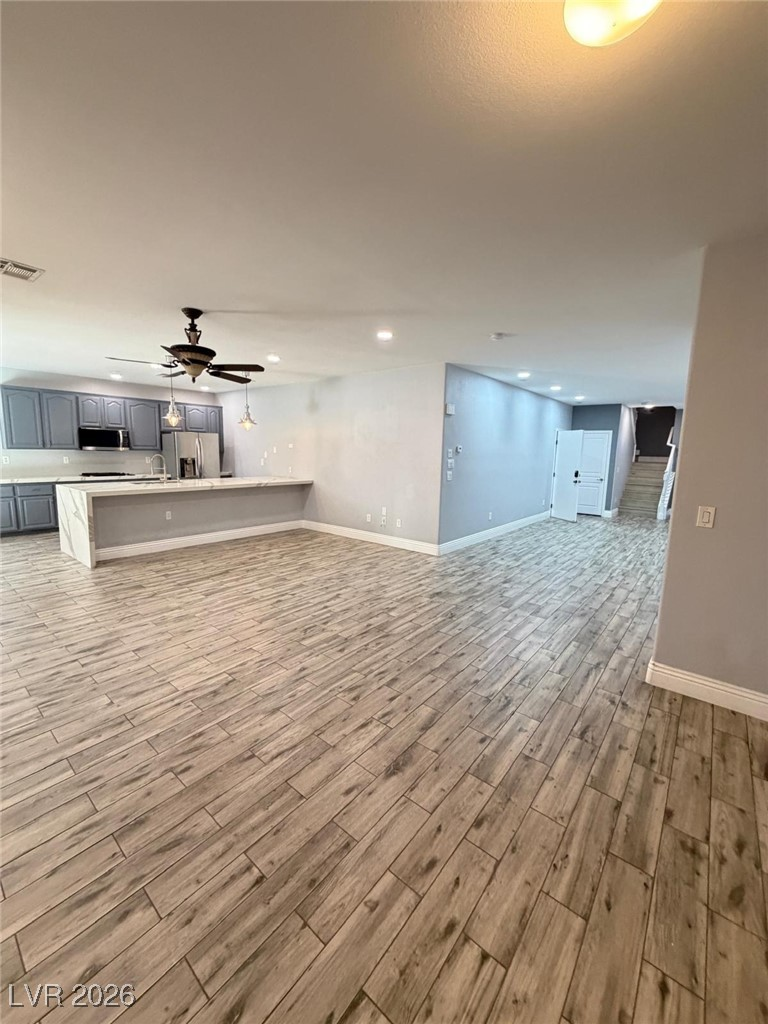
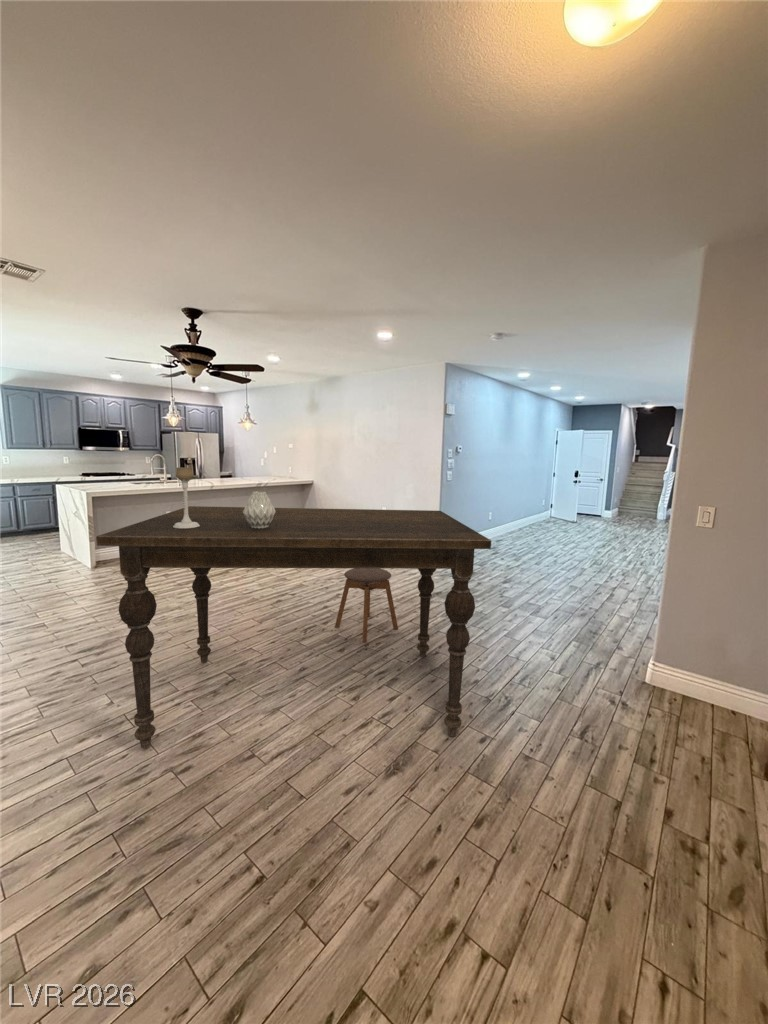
+ stool (367, 599)
+ dining table (311, 567)
+ vase (259, 509)
+ candle holder (185, 496)
